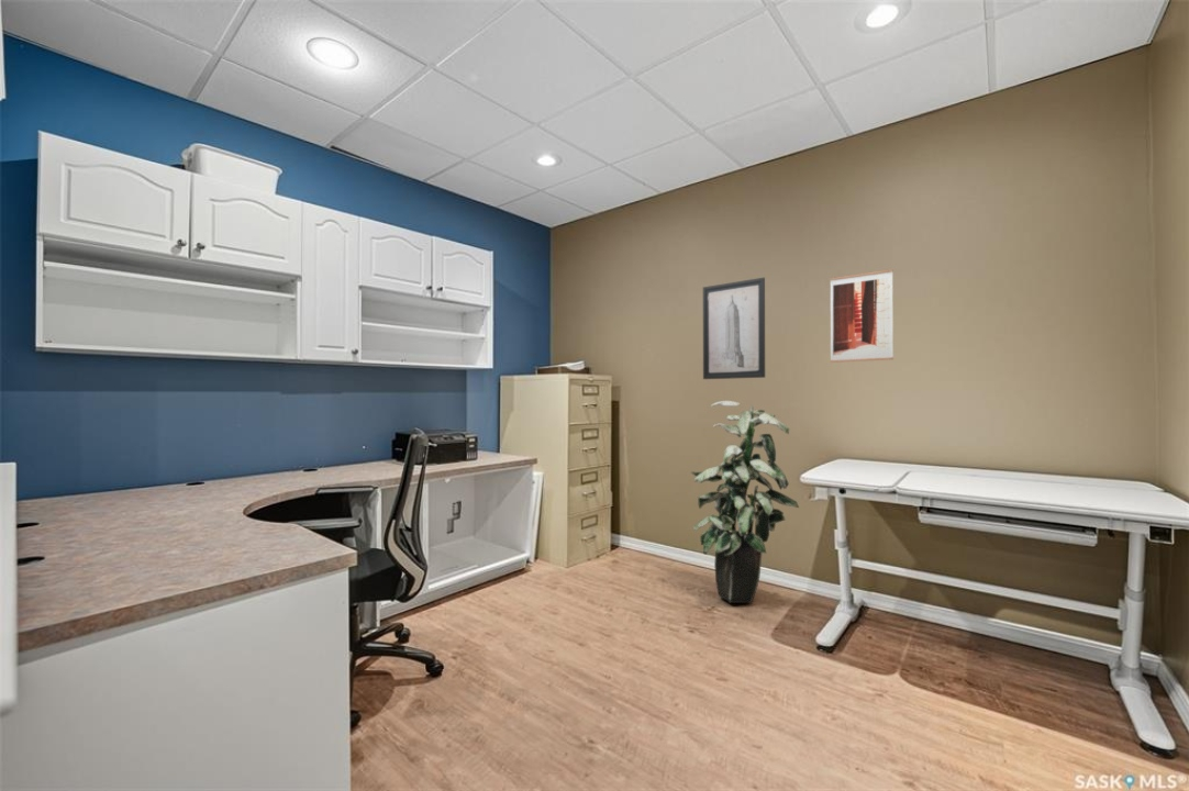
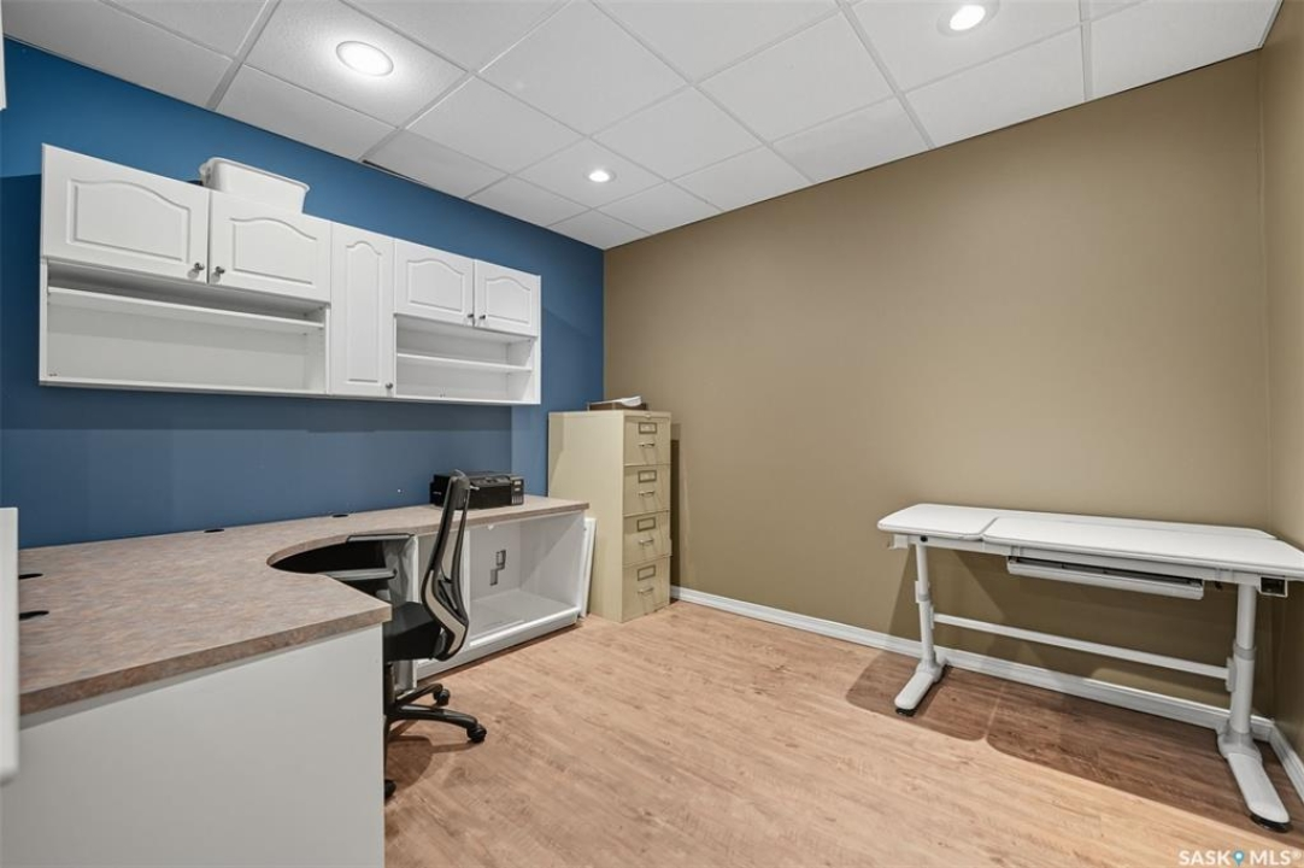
- indoor plant (737, 499)
- wall art (860, 317)
- wall art (732, 330)
